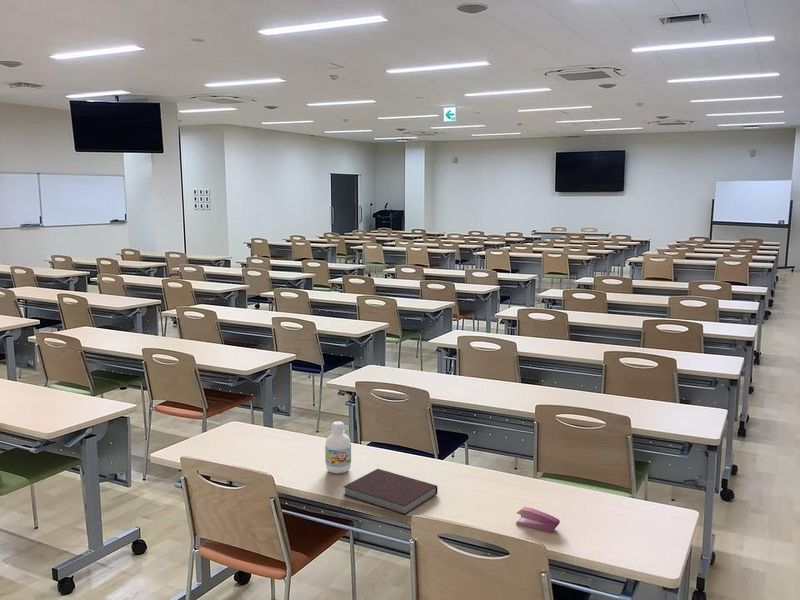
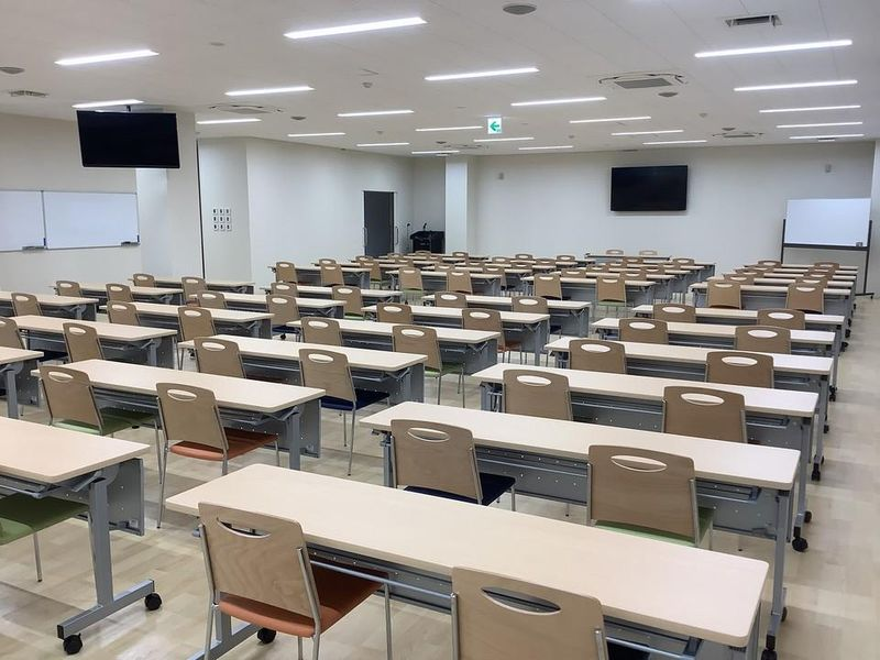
- bottle (338, 446)
- notebook (390, 490)
- stapler (537, 519)
